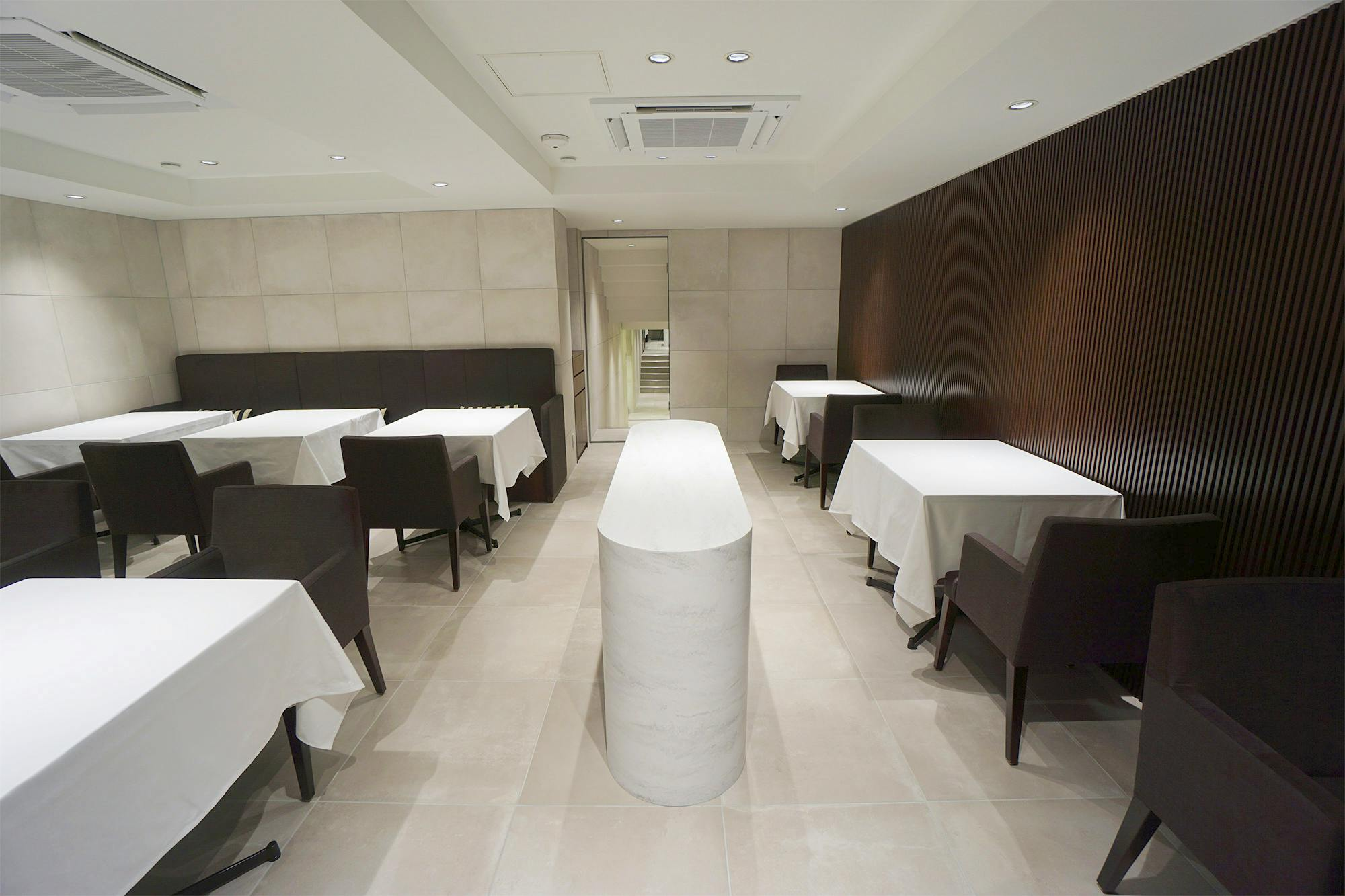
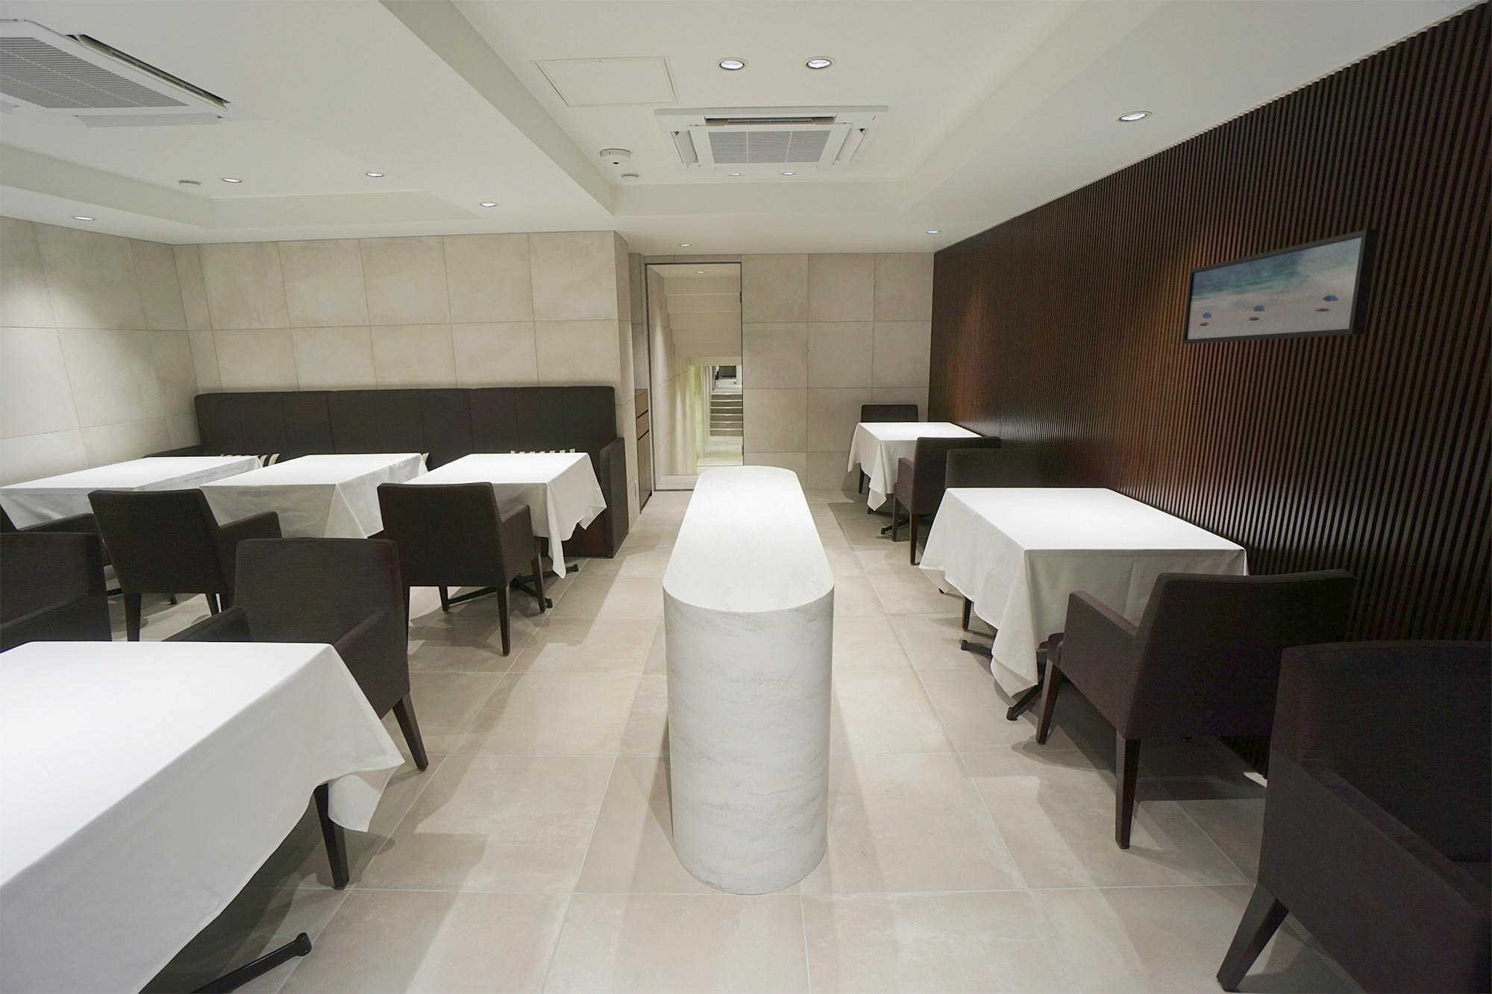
+ wall art (1263, 296)
